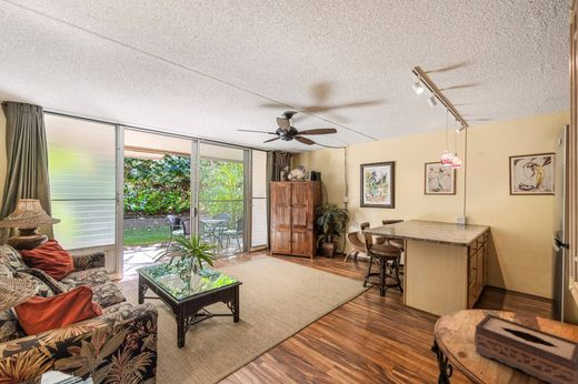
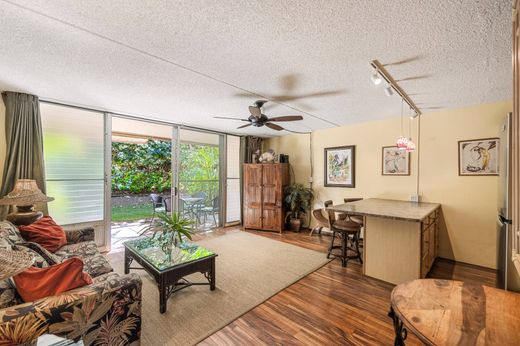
- tissue box (525, 347)
